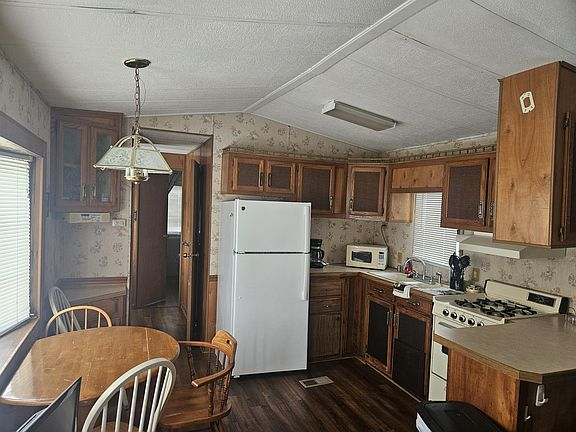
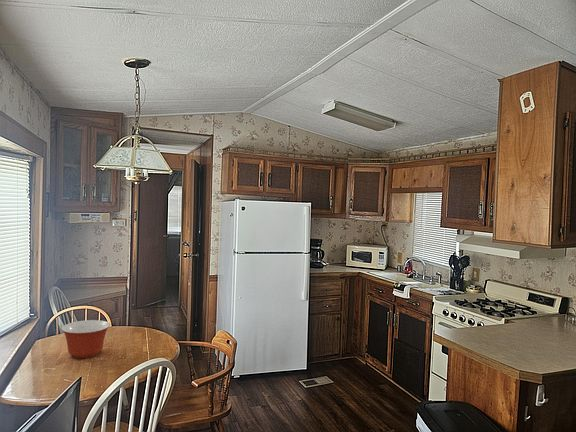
+ mixing bowl (85, 340)
